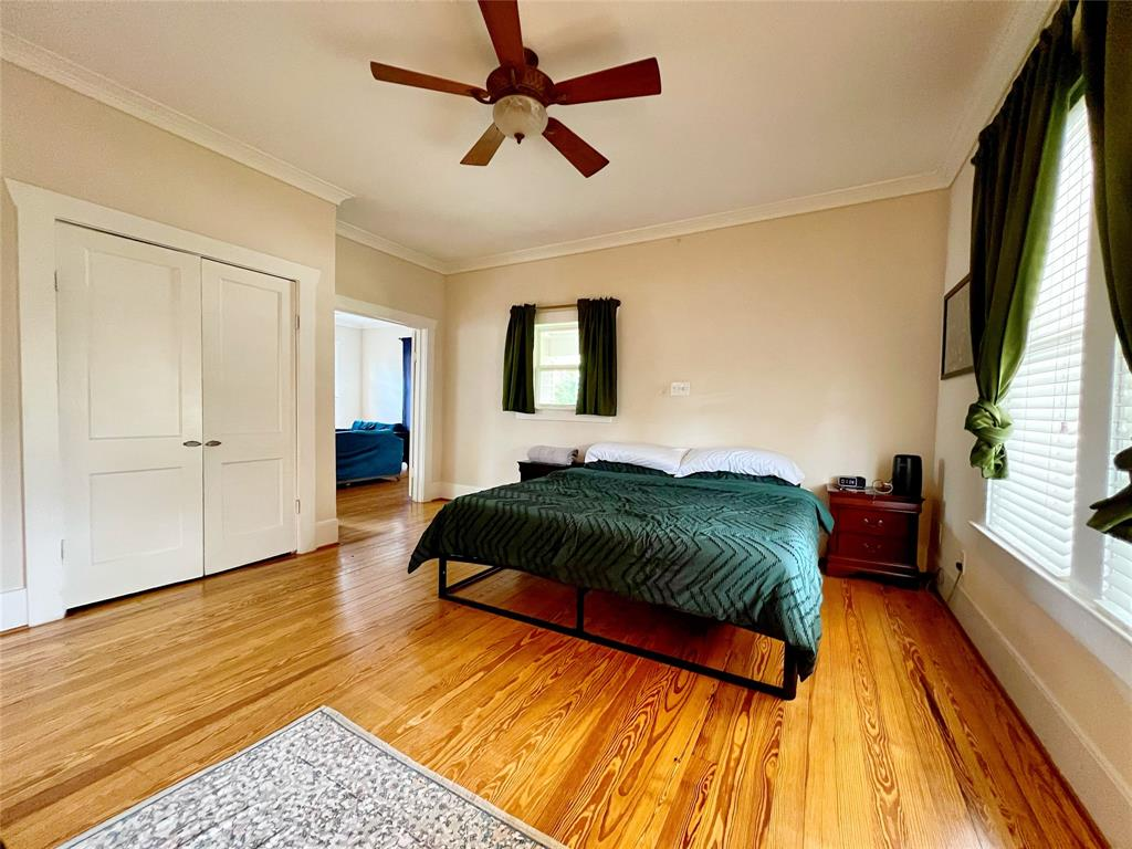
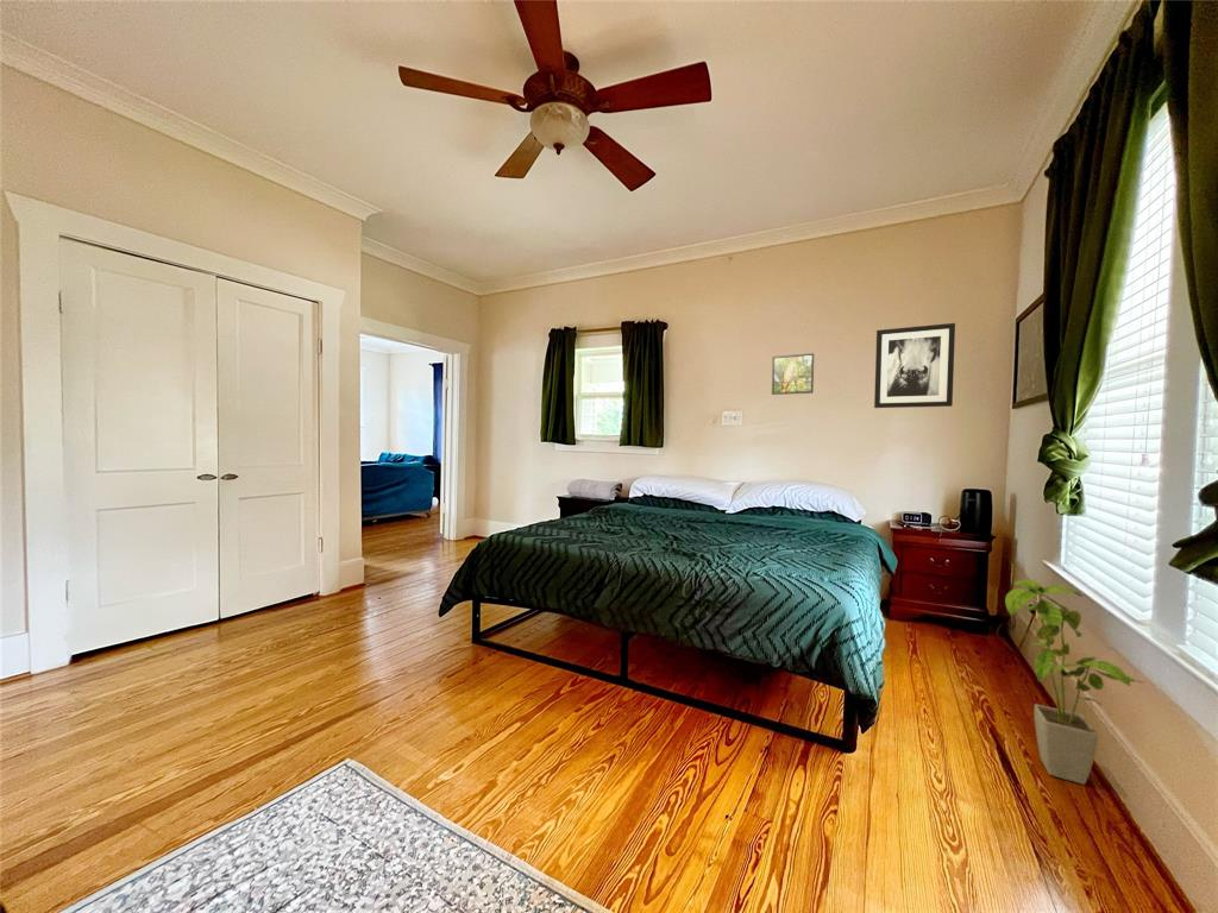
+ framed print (792, 374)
+ wall art (912, 366)
+ house plant (1061, 682)
